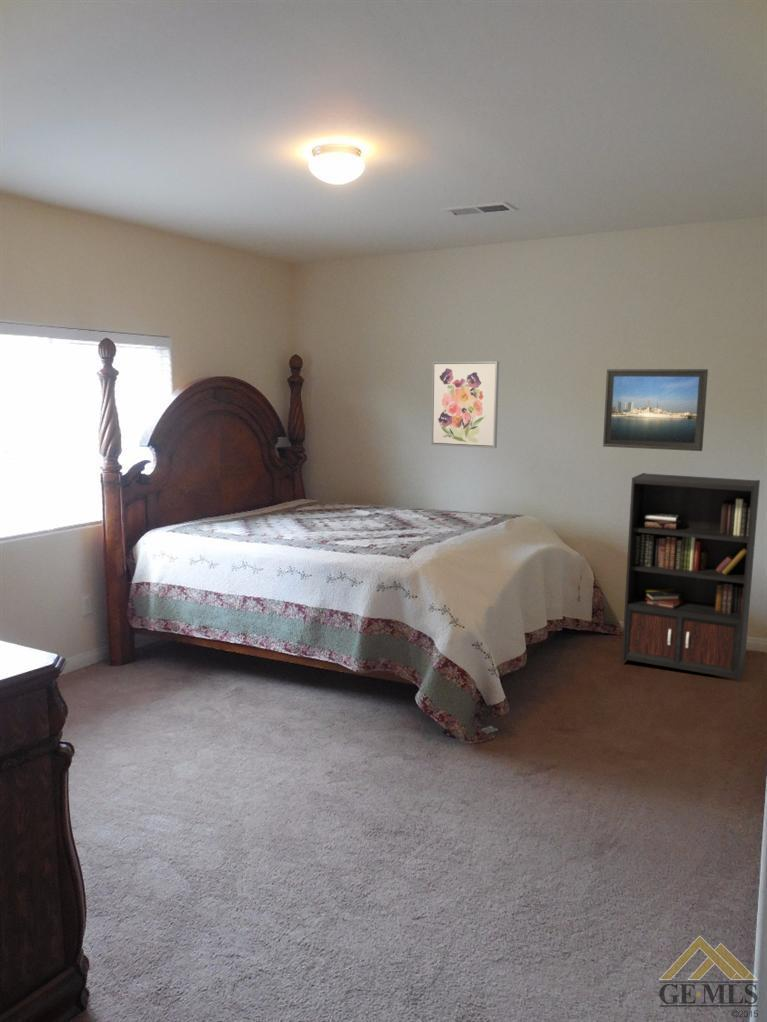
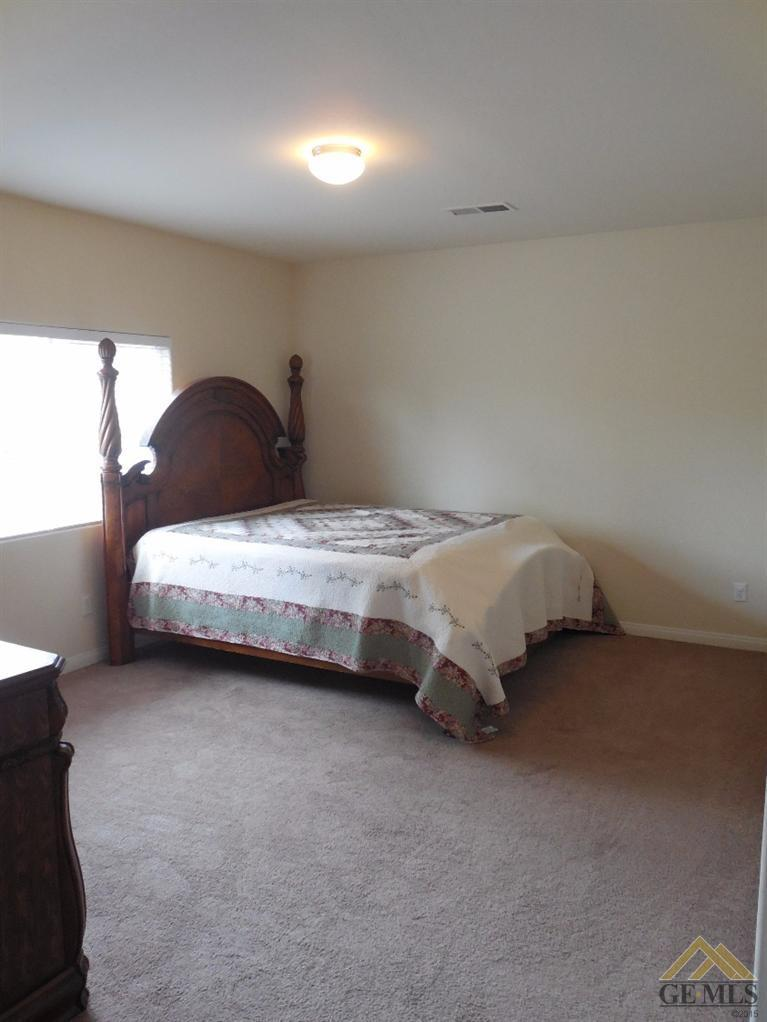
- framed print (653, 409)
- wall art (464, 404)
- bookcase (709, 572)
